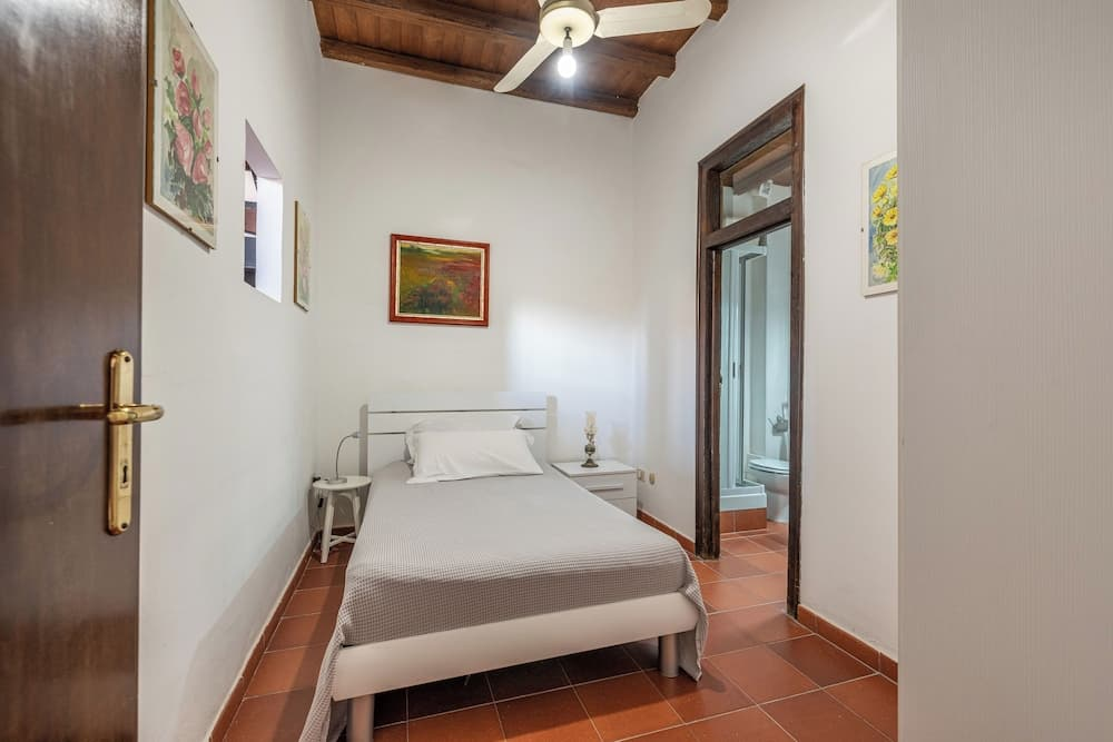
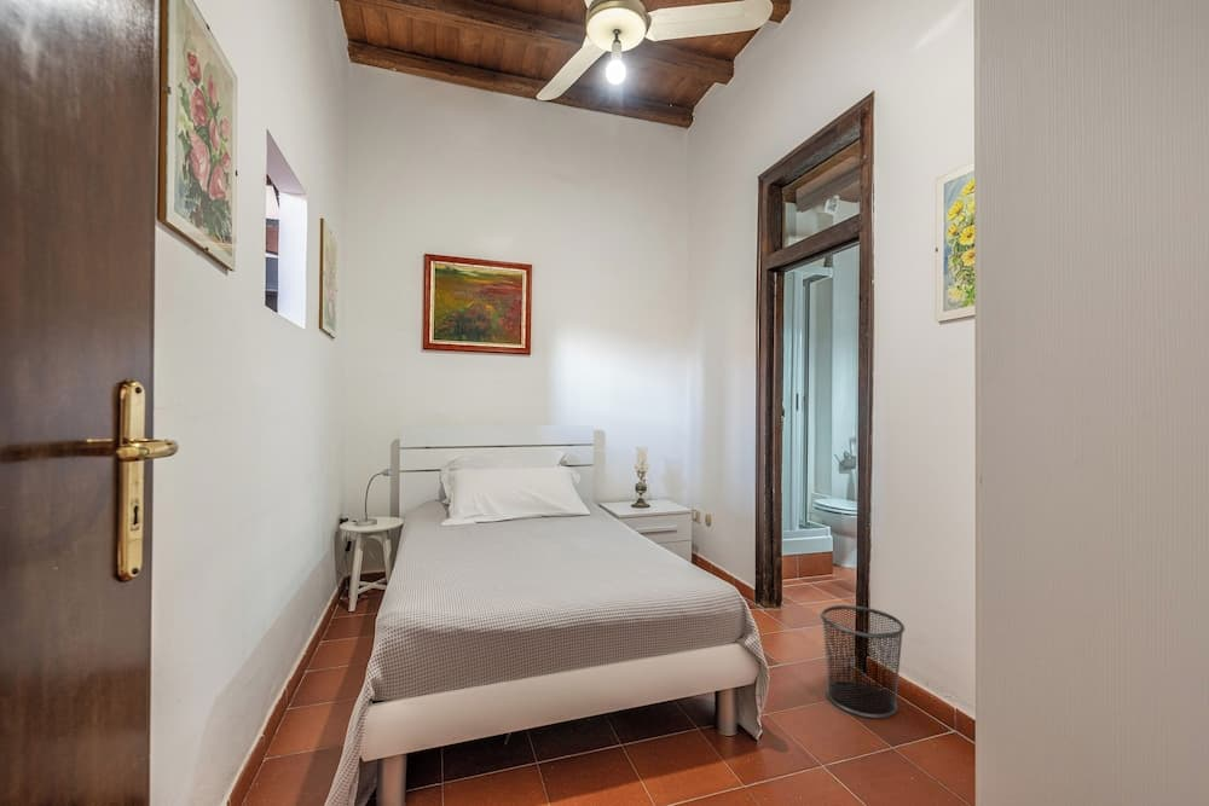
+ waste bin (861, 659)
